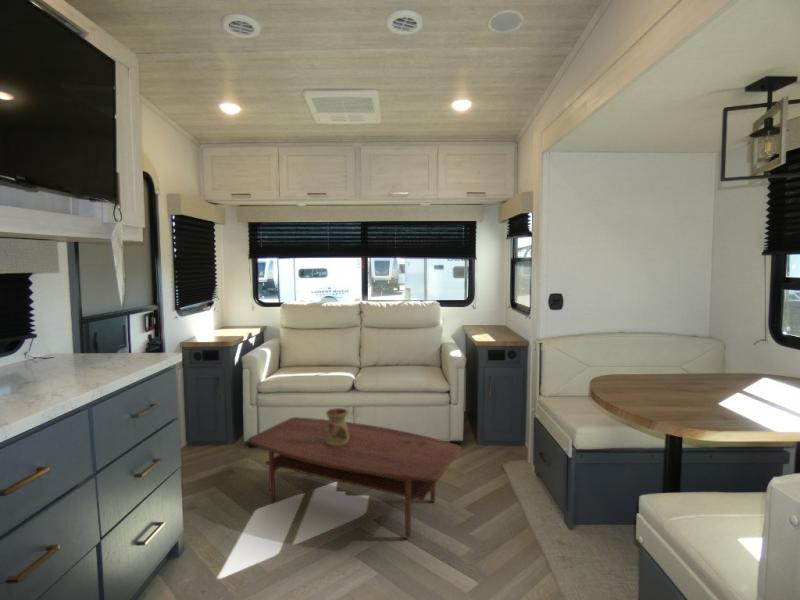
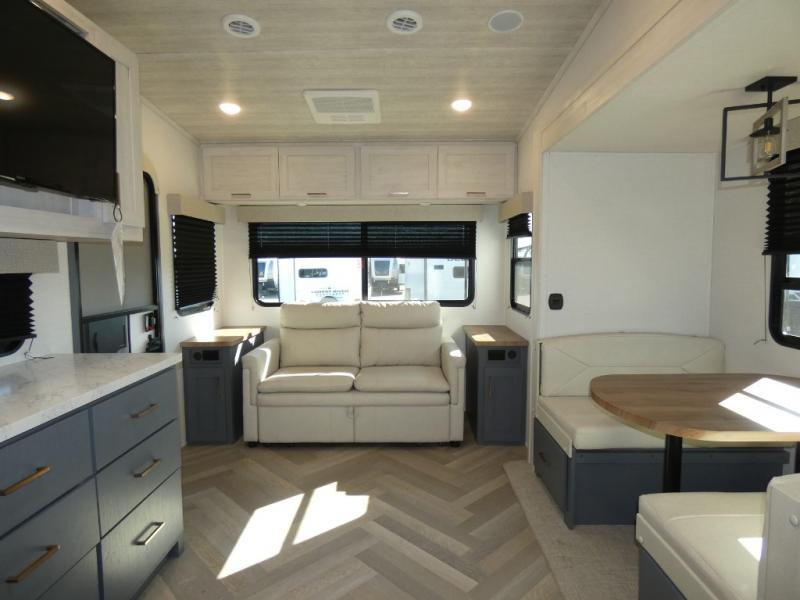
- oil burner (337, 425)
- coffee table (352, 471)
